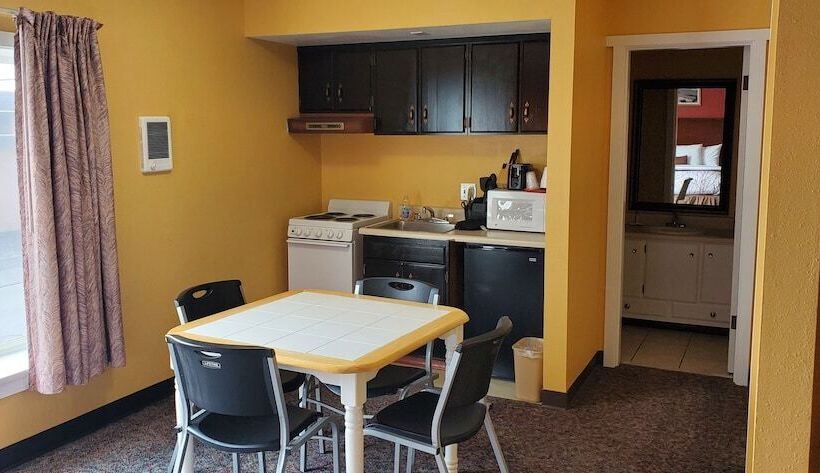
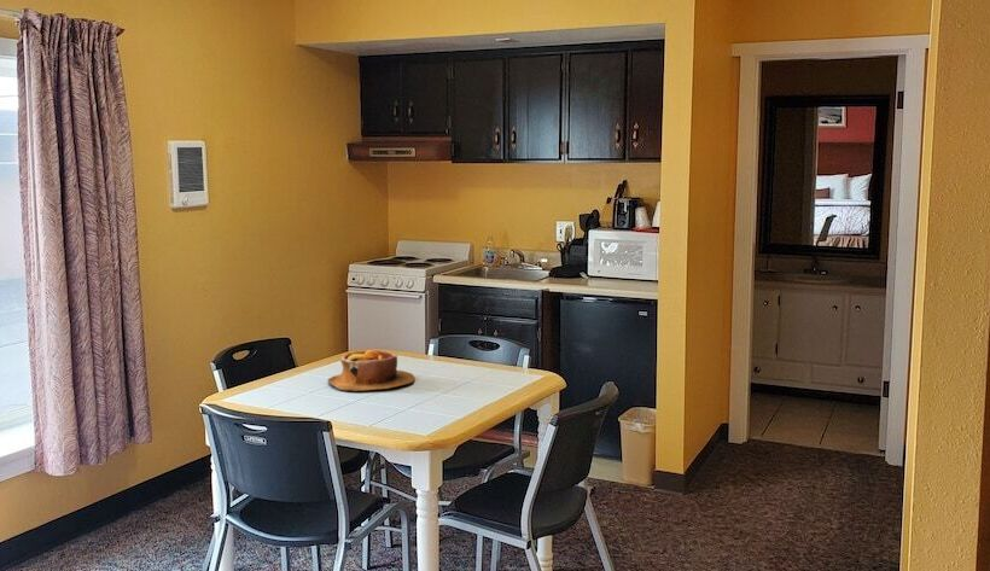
+ bowl (371, 367)
